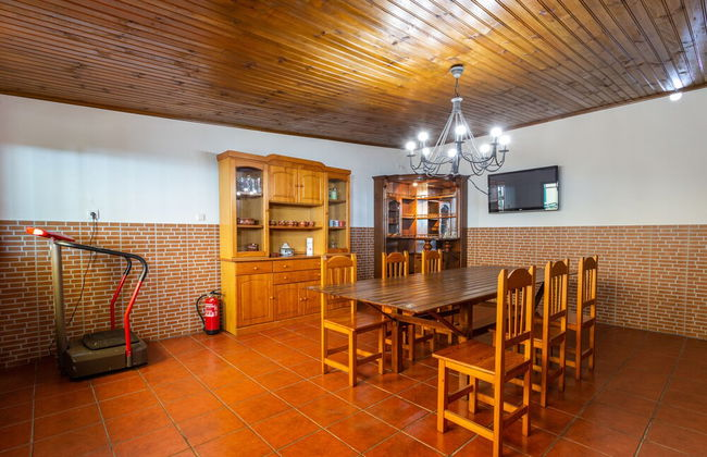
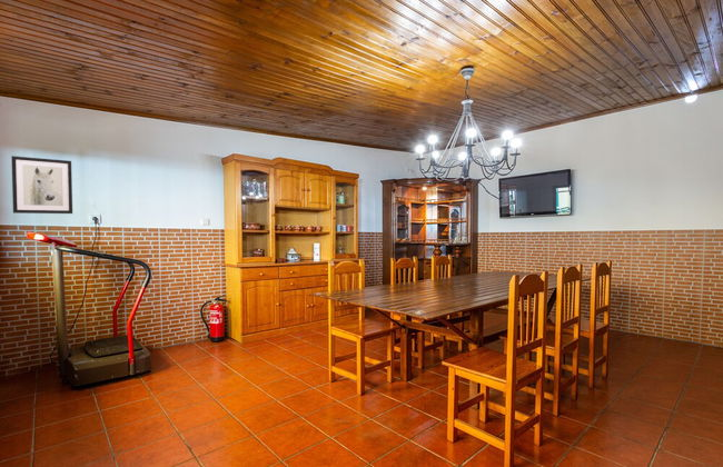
+ wall art (43, 186)
